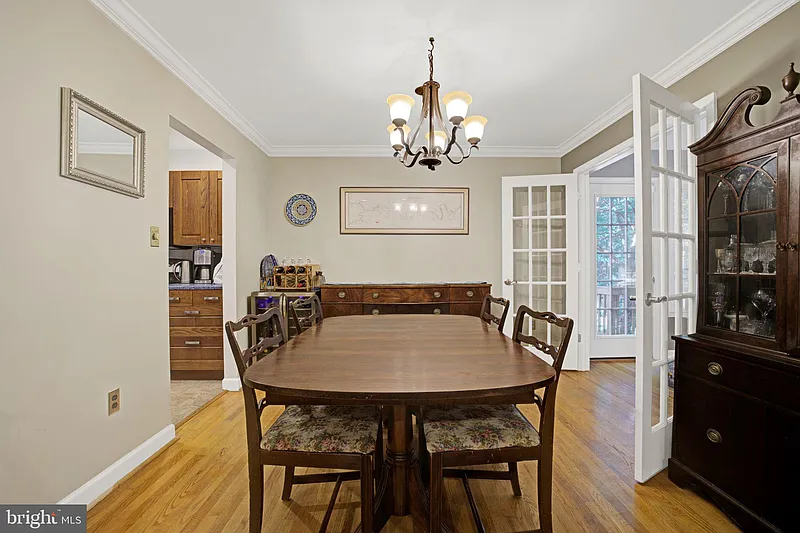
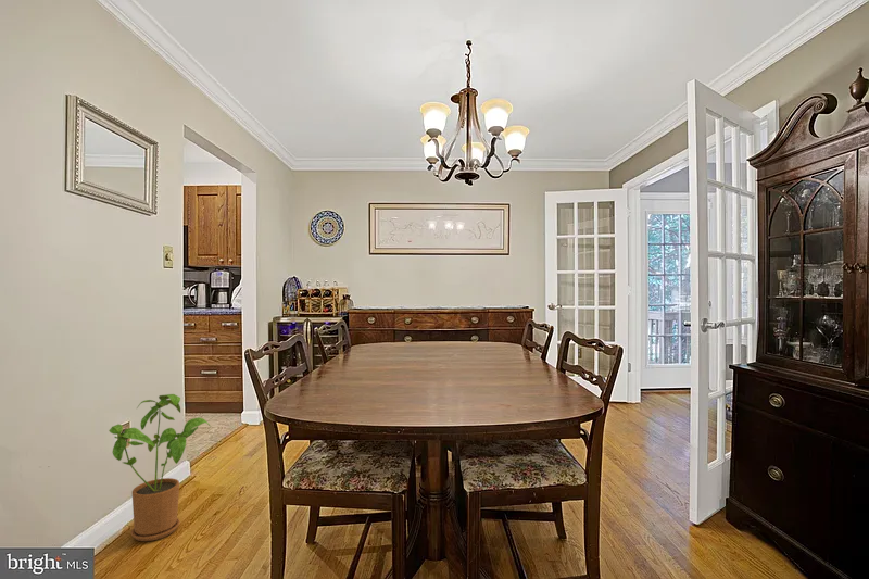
+ house plant (163, 464)
